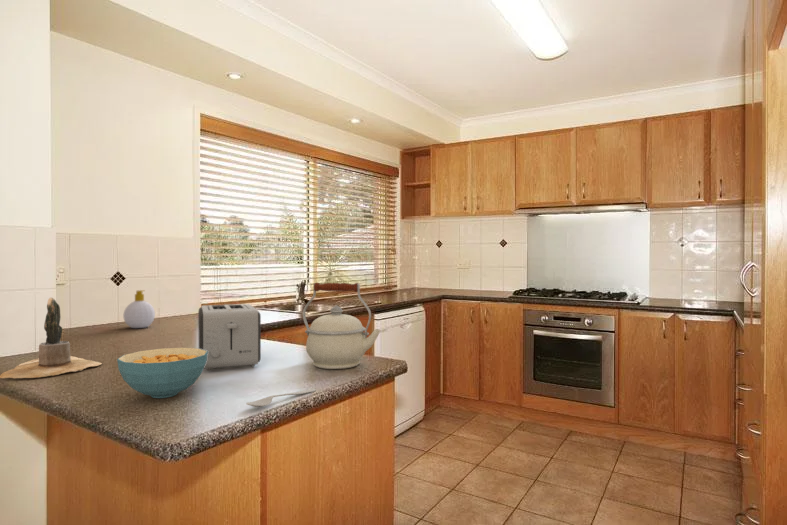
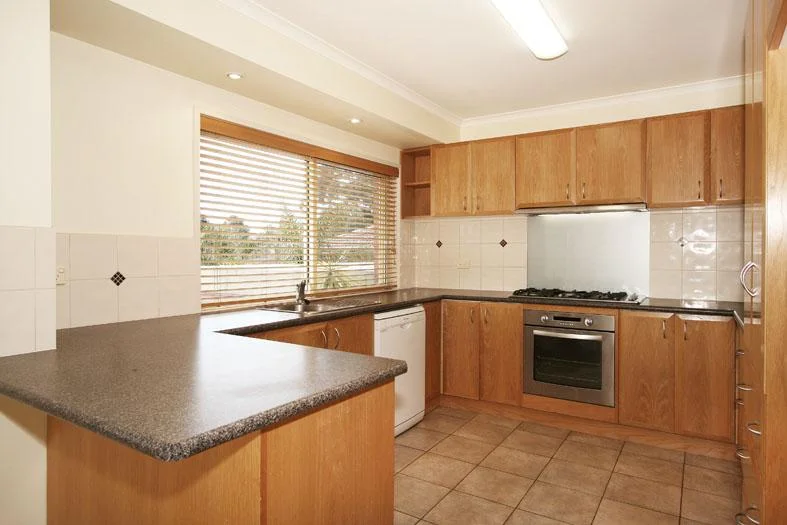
- potted cactus (46, 333)
- soap bottle (139, 308)
- cereal bowl (164, 374)
- kettle (341, 323)
- spoon (283, 395)
- toaster (228, 334)
